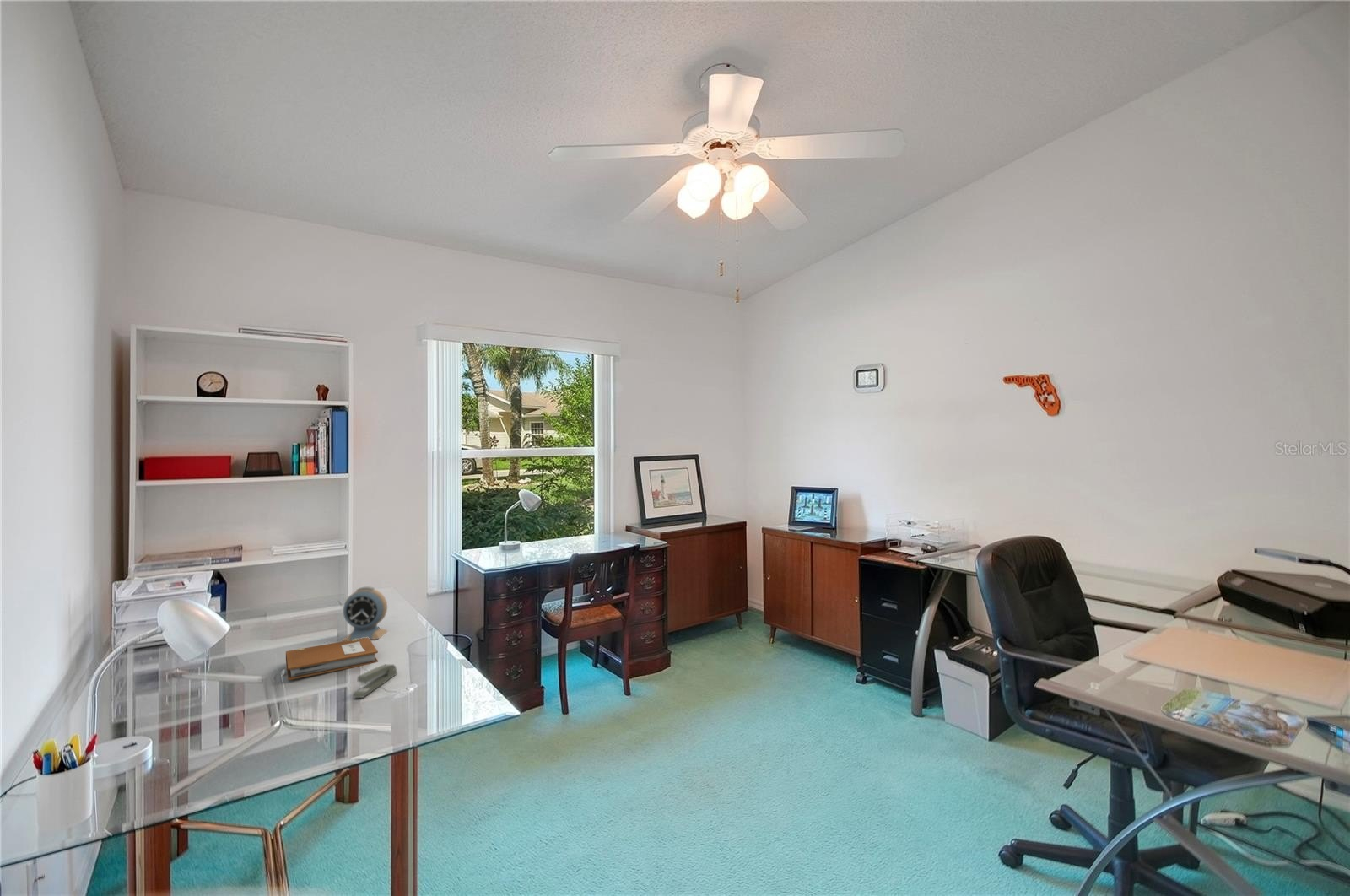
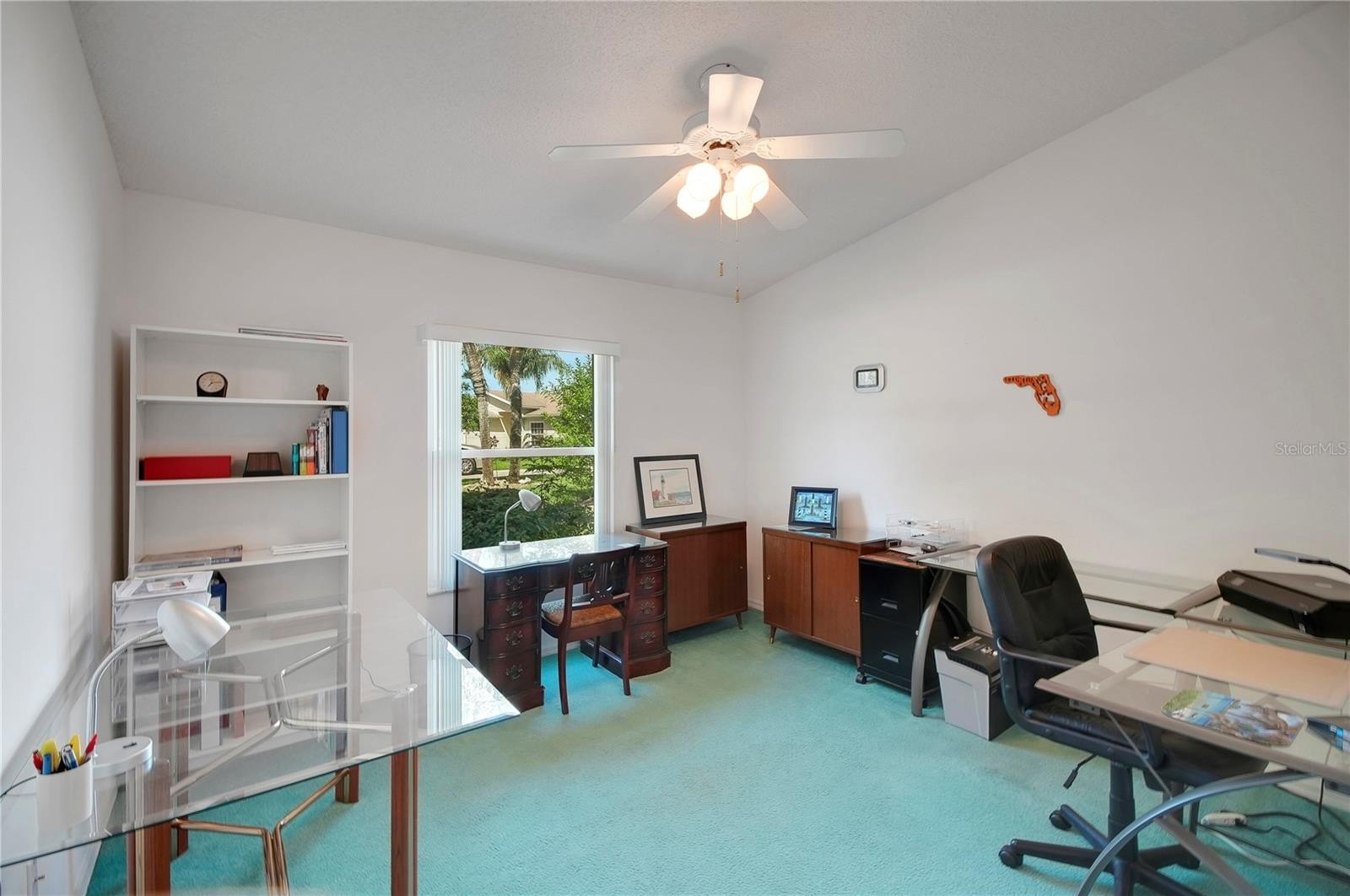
- alarm clock (365, 611)
- notebook (333, 656)
- stapler (375, 676)
